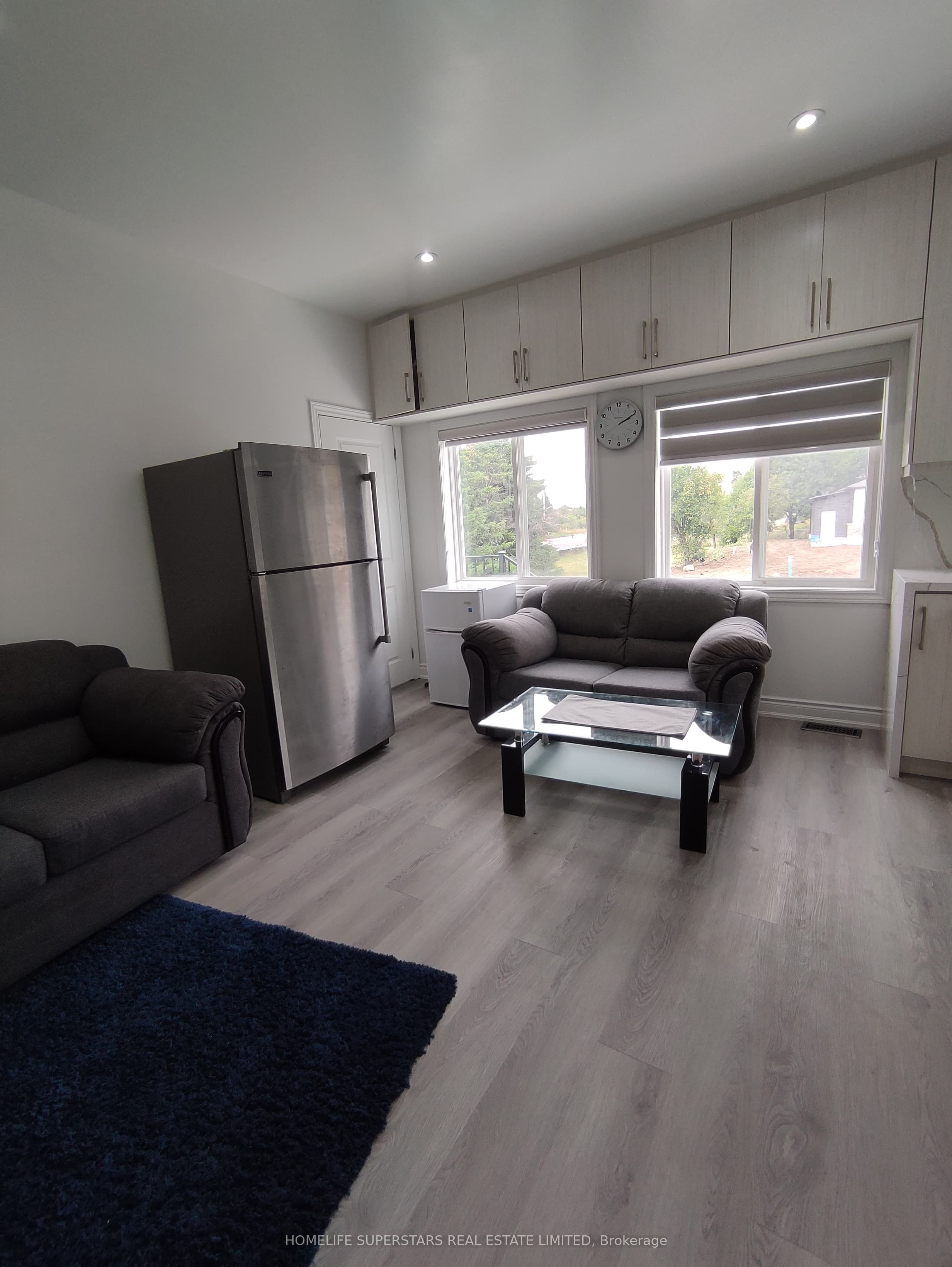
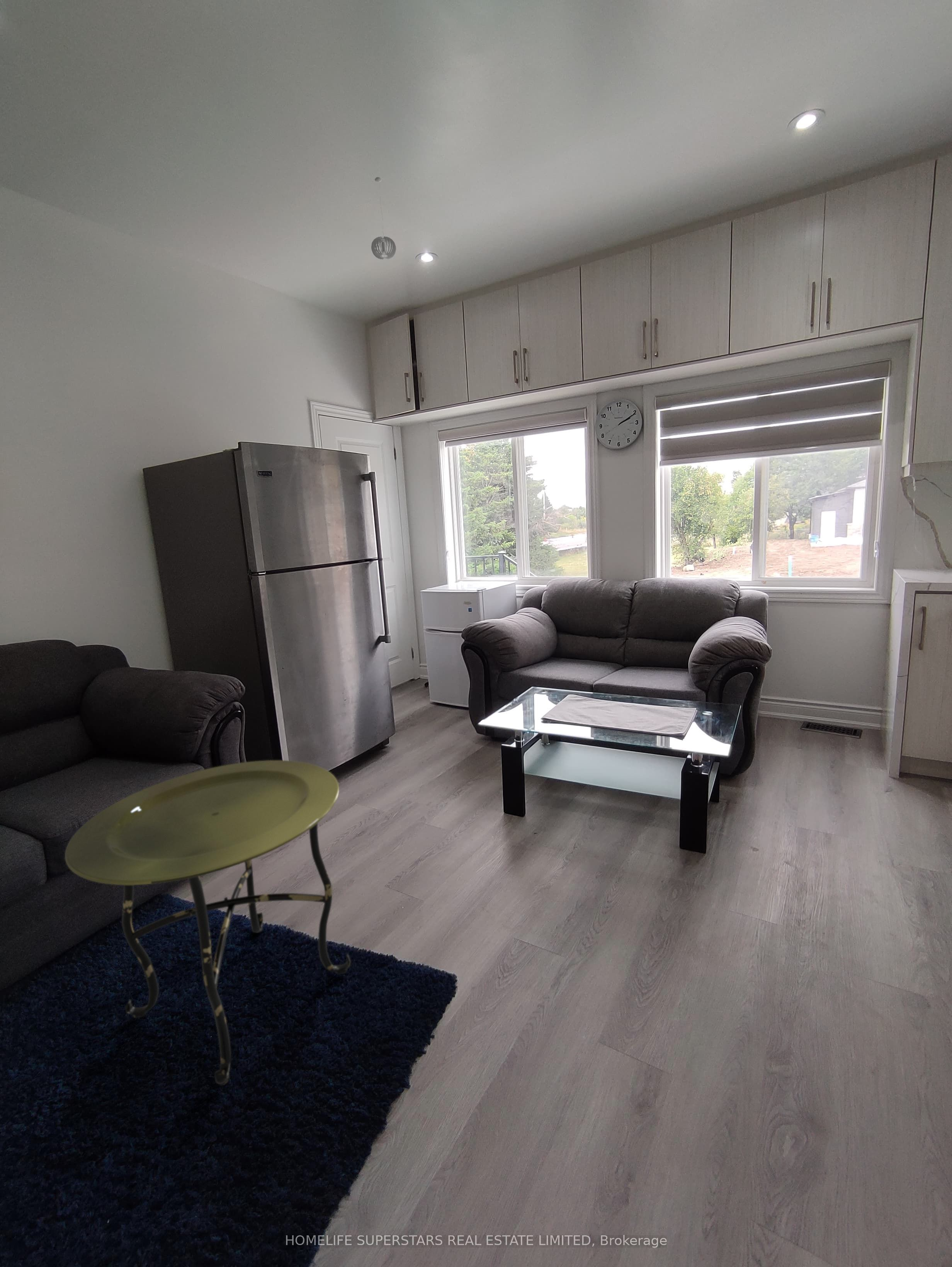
+ pendant light (381, 217)
+ side table (229, 904)
